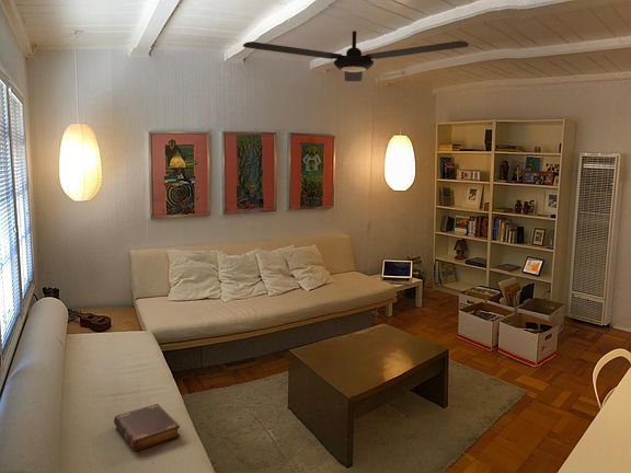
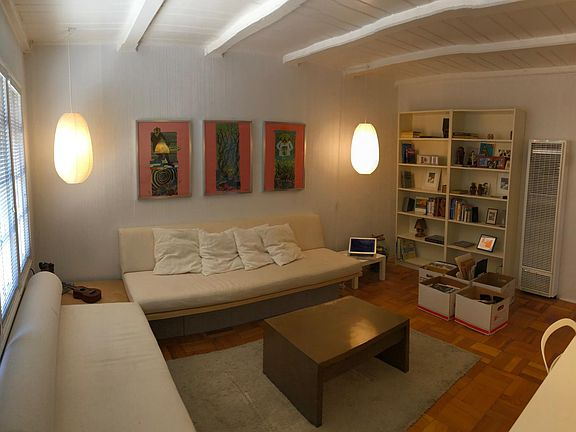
- ceiling fan (353, 57)
- book (146, 426)
